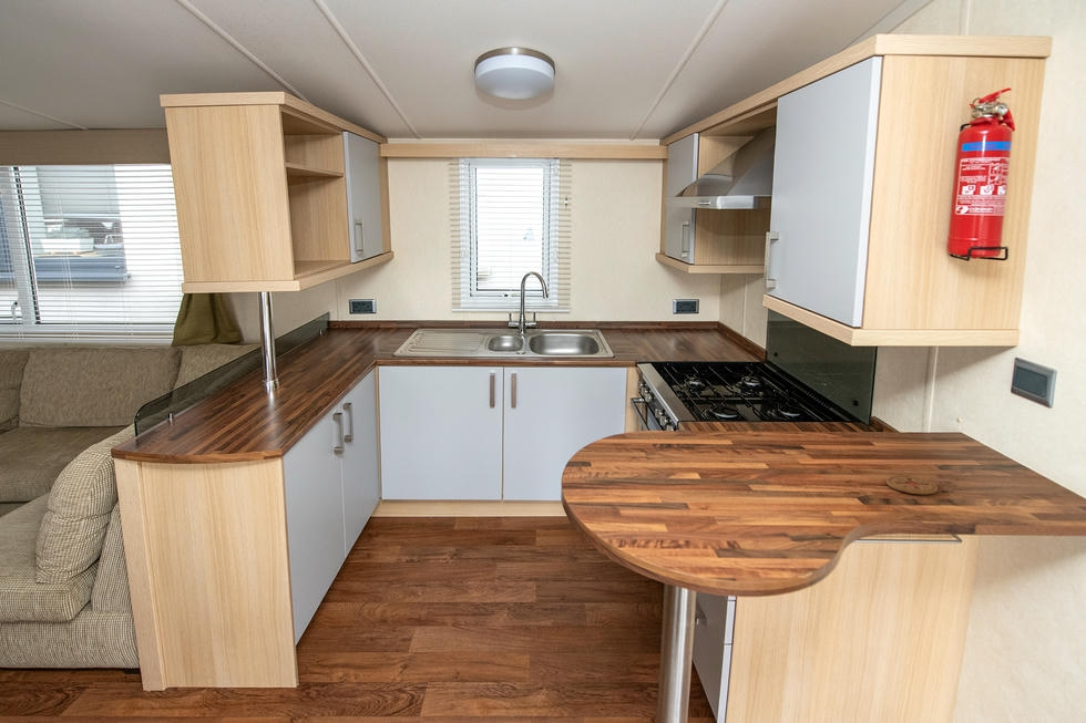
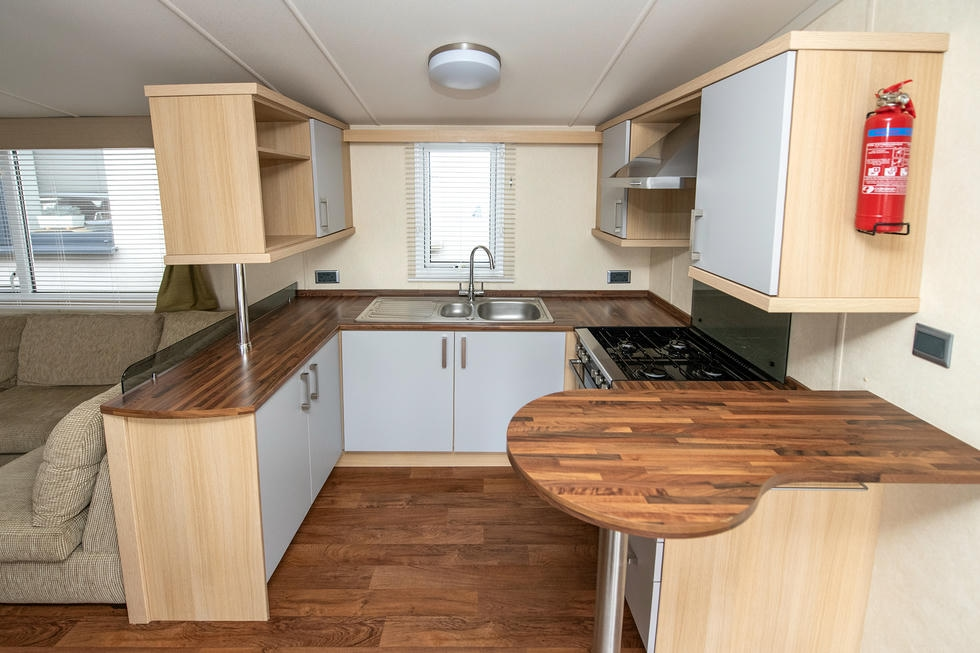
- coaster (911, 484)
